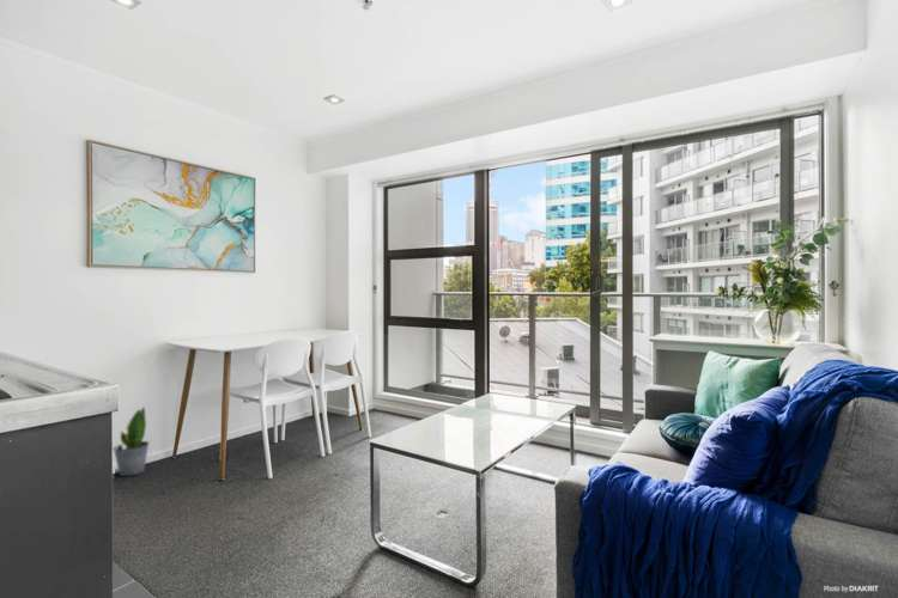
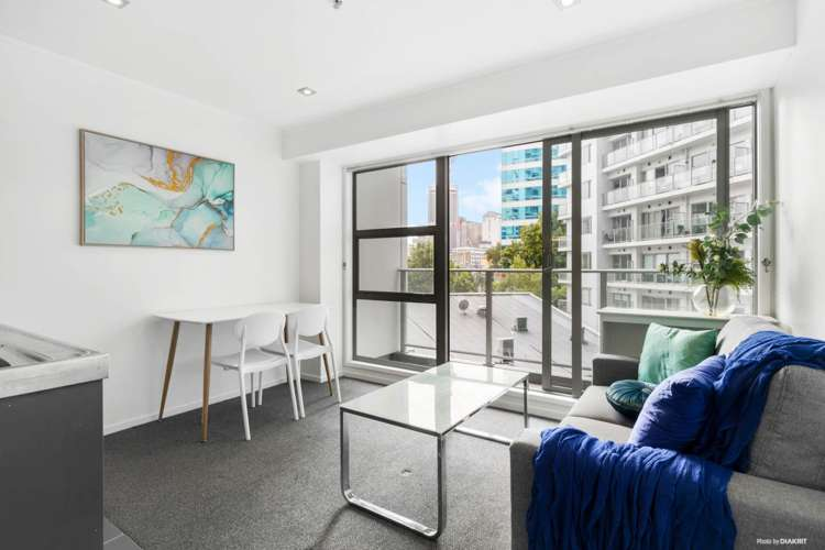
- potted plant (131, 439)
